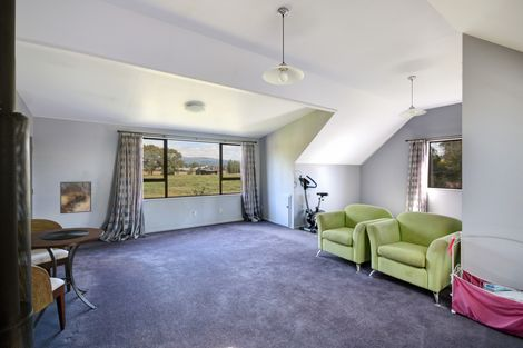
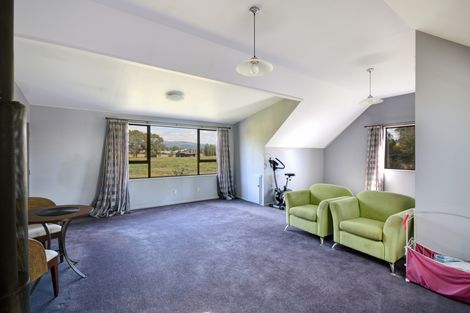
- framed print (76, 197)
